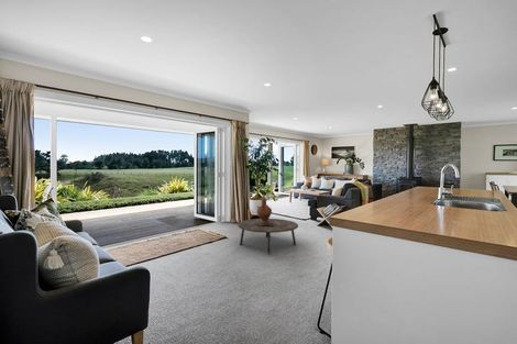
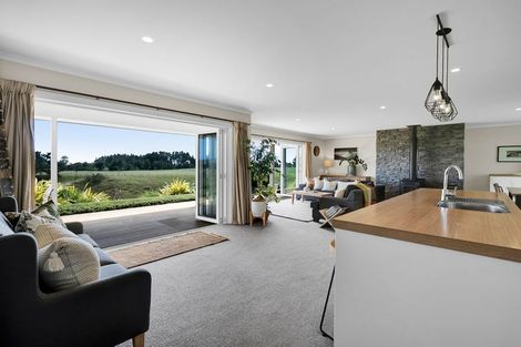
- lidded ewer (264, 209)
- coffee table (267, 234)
